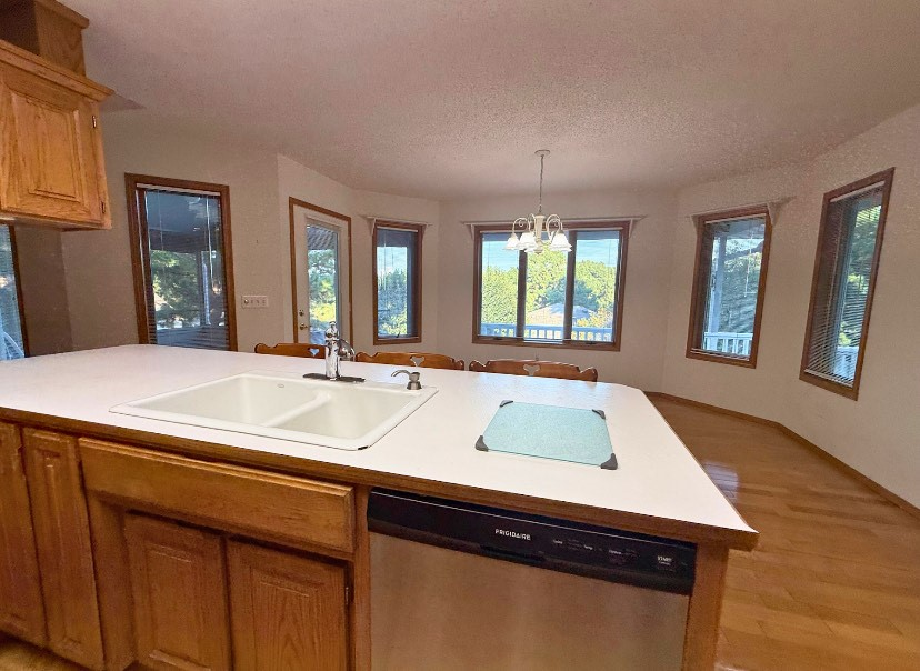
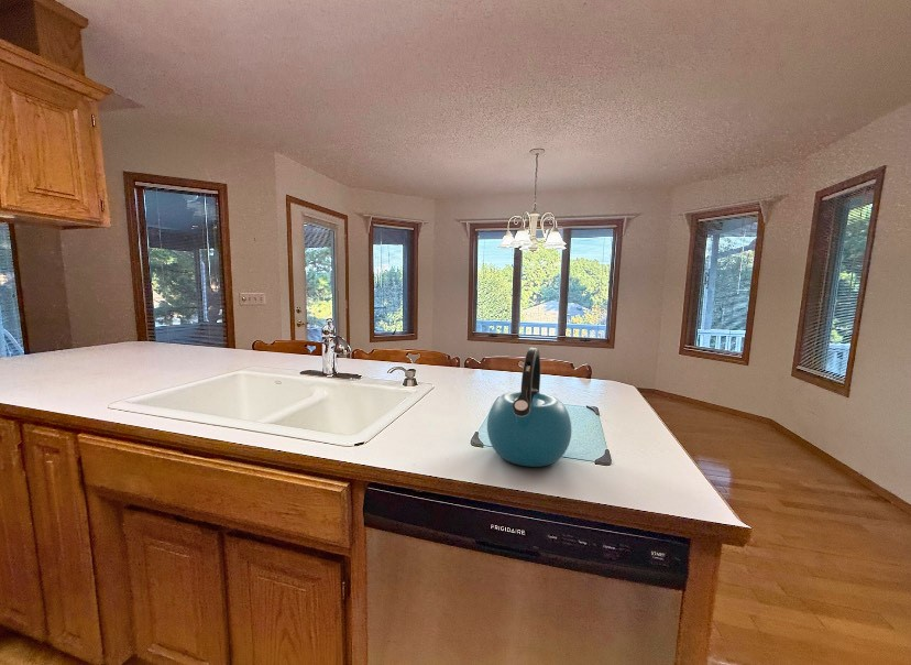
+ kettle (528, 404)
